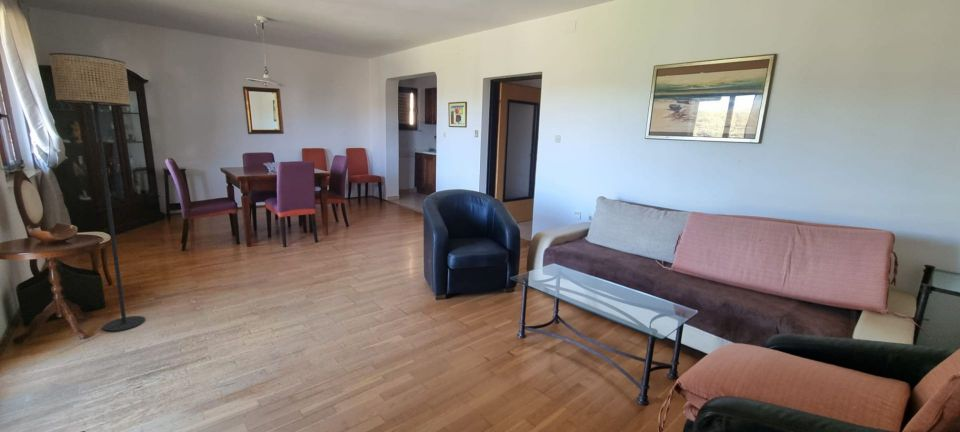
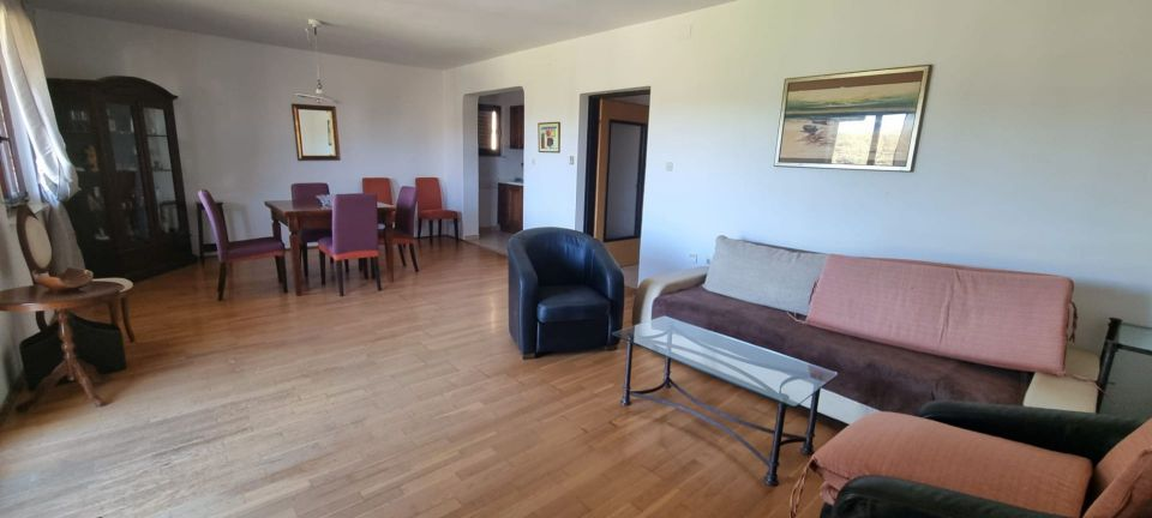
- floor lamp (107, 199)
